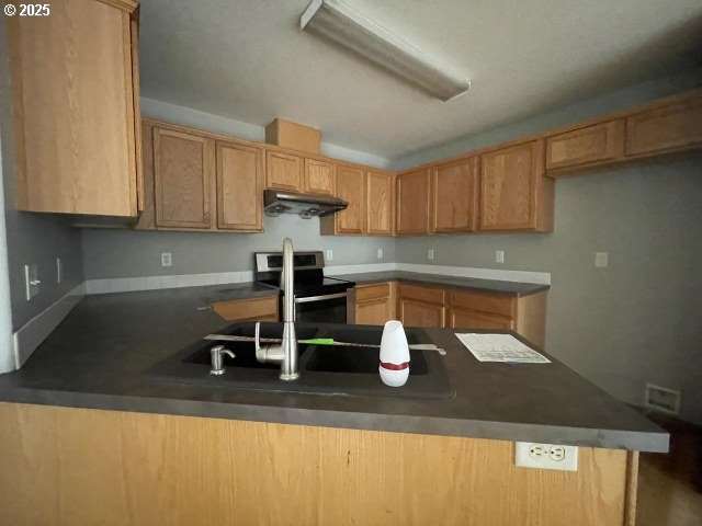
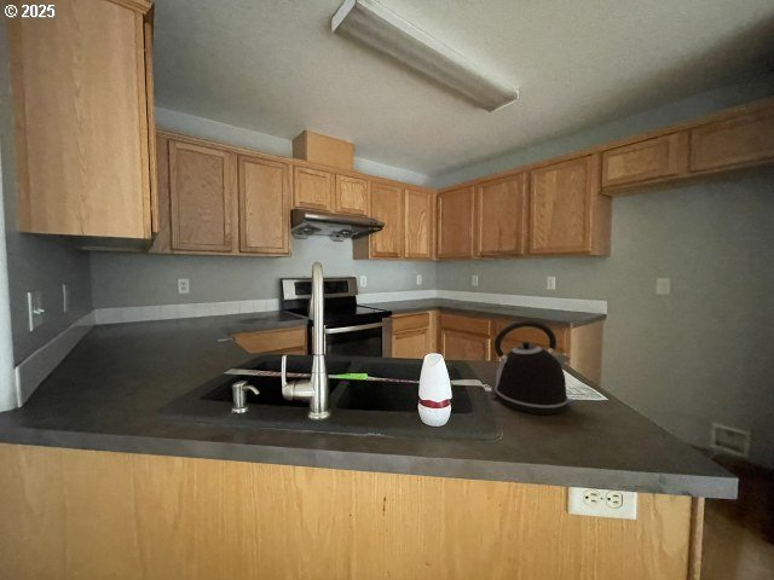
+ kettle (530, 360)
